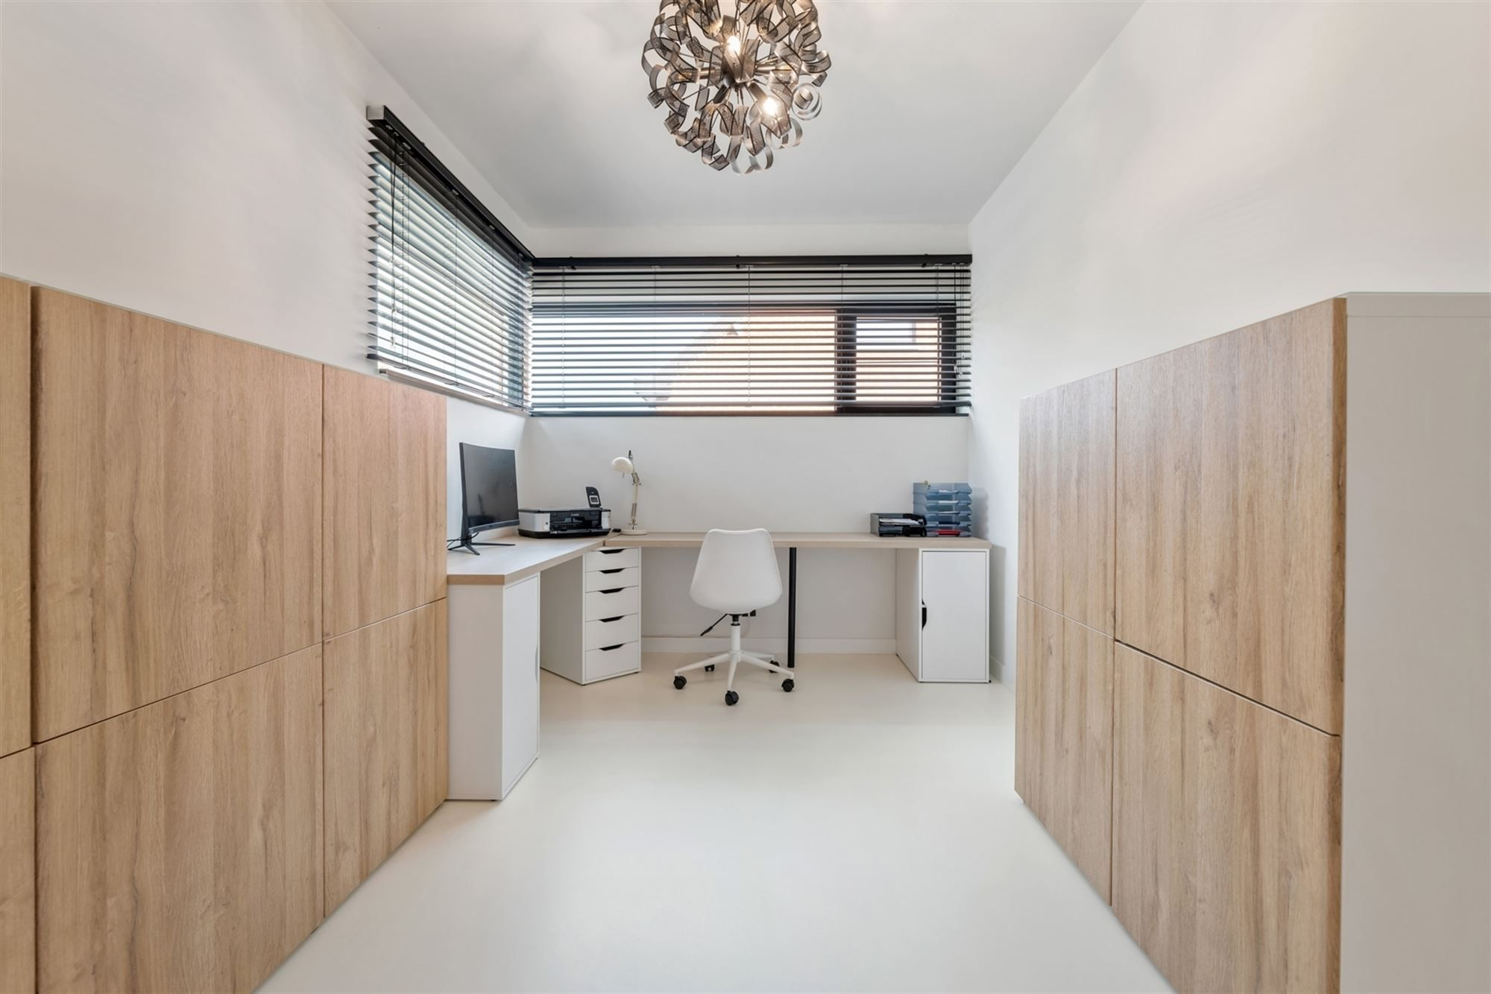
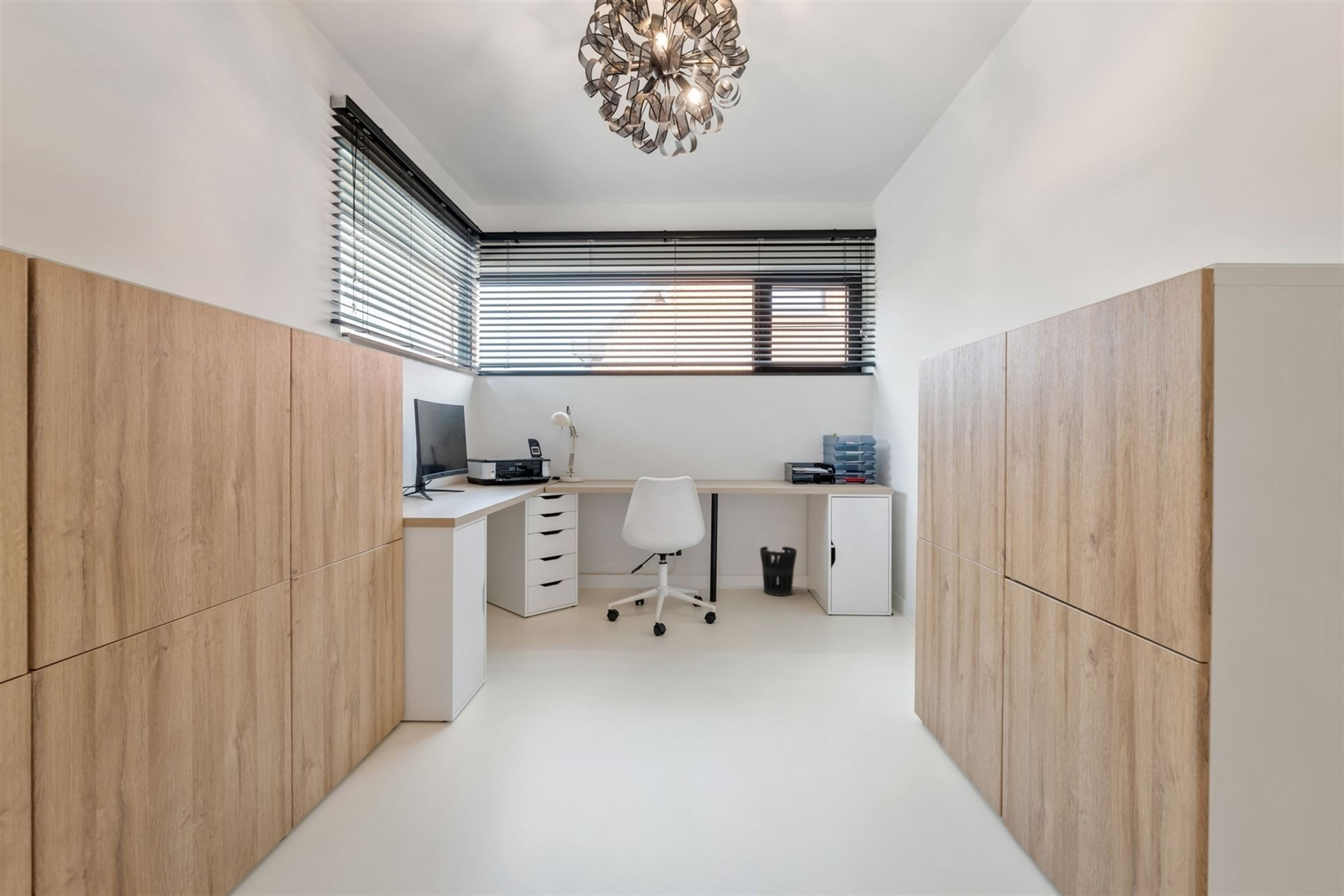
+ wastebasket (778, 570)
